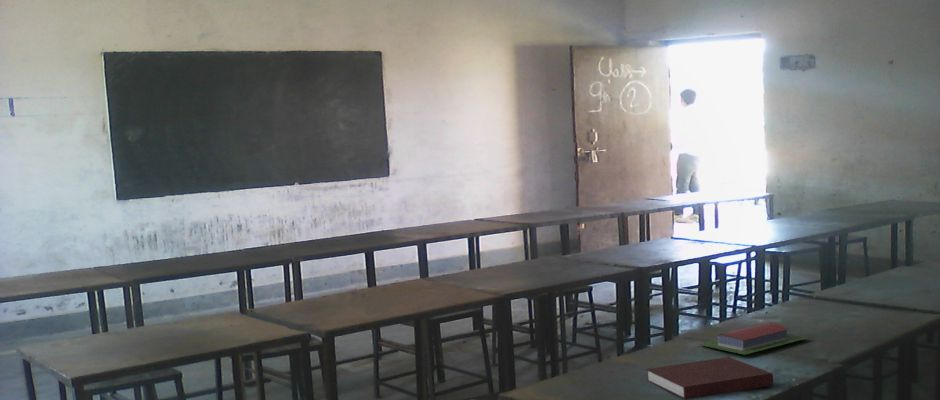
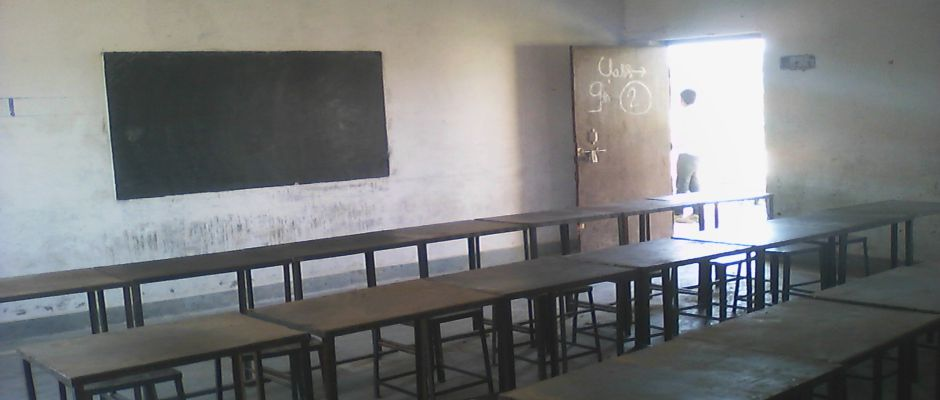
- architectural model (753, 335)
- notebook (708, 377)
